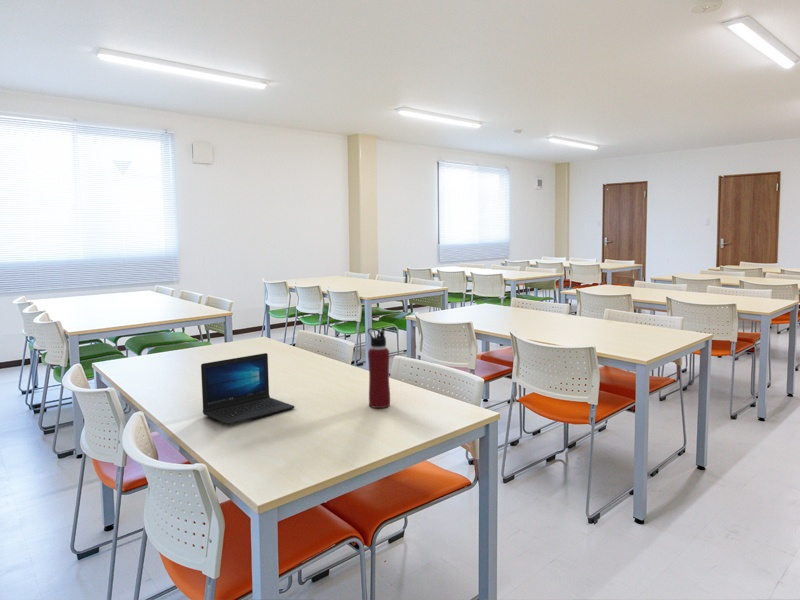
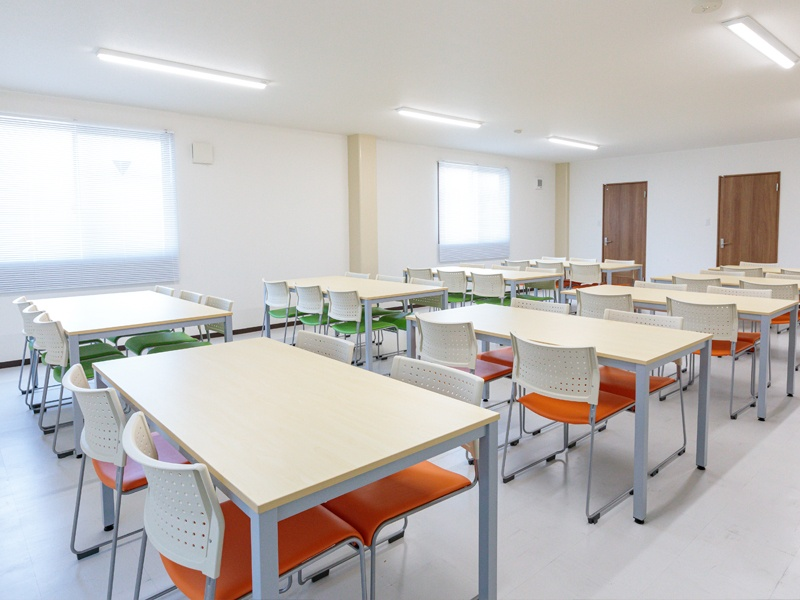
- water bottle (378, 366)
- laptop (248, 386)
